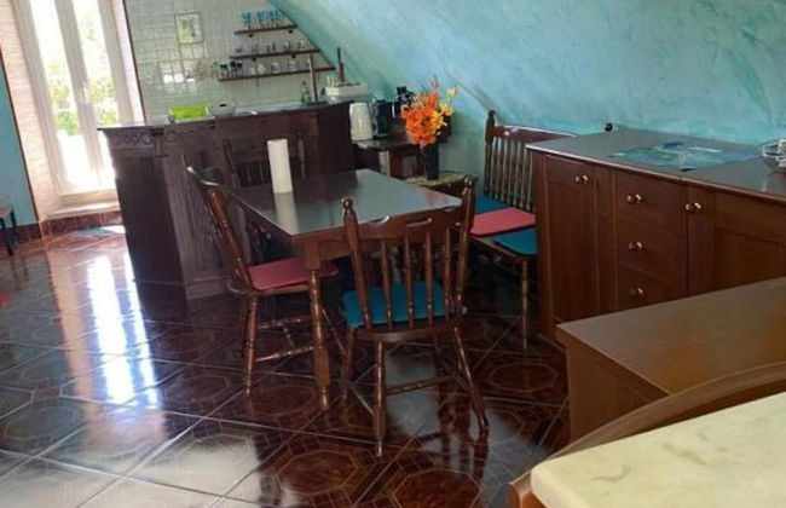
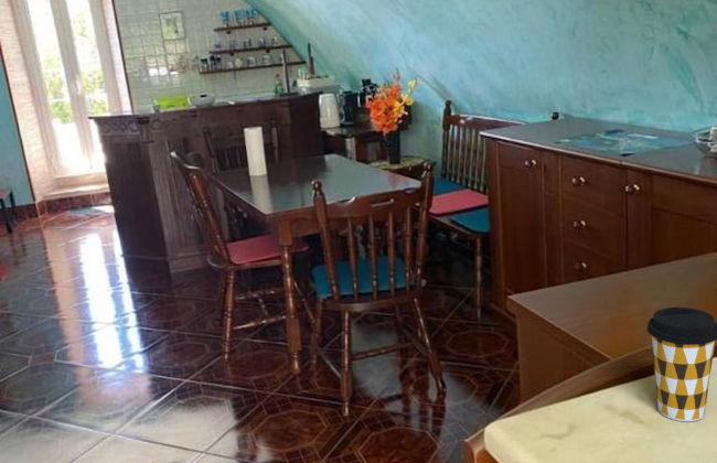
+ coffee cup (682, 364)
